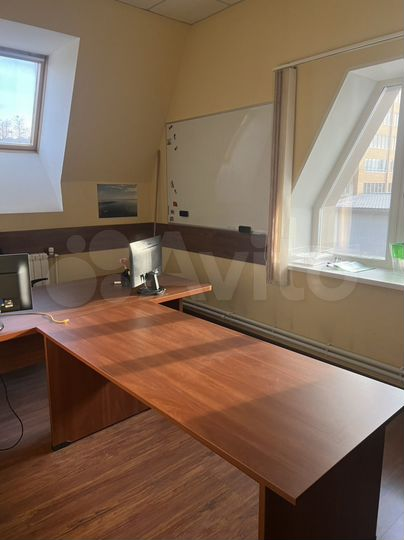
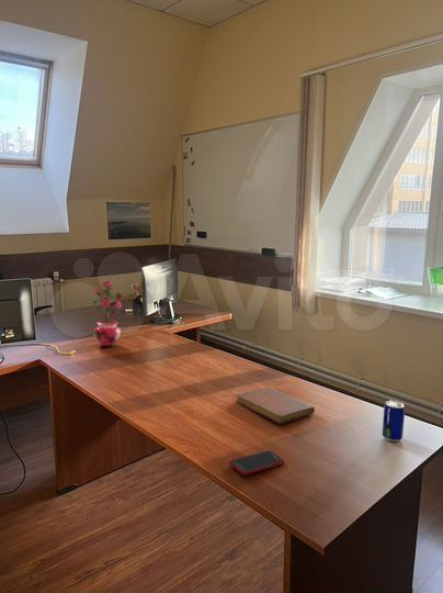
+ potted plant (105, 313)
+ beer can (393, 419)
+ notebook (273, 403)
+ cell phone (257, 462)
